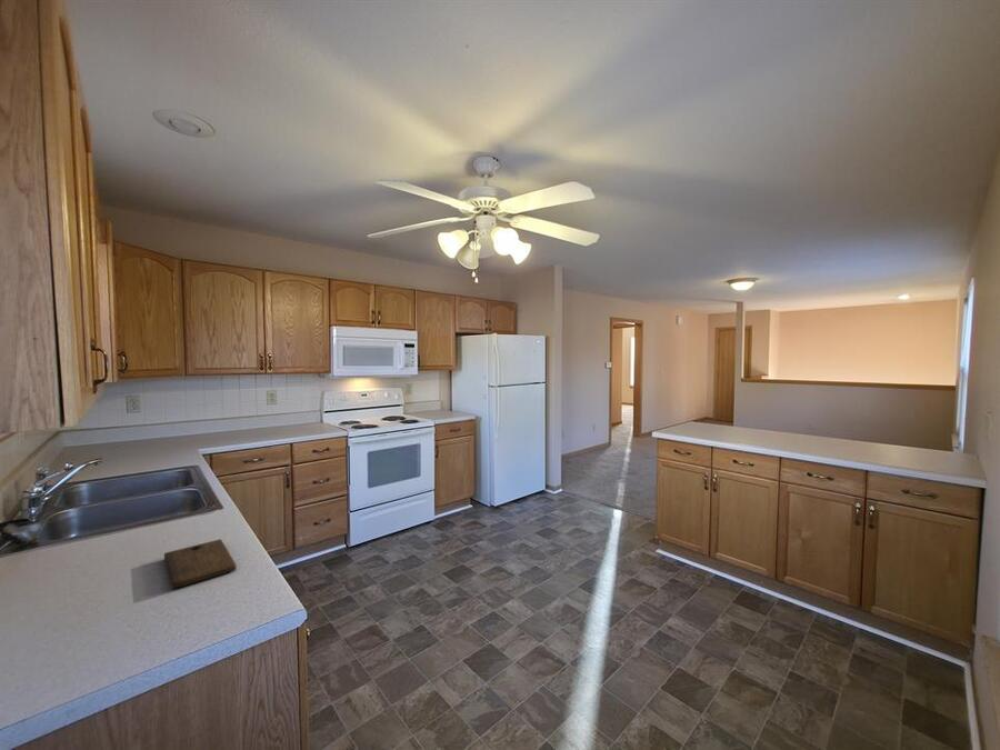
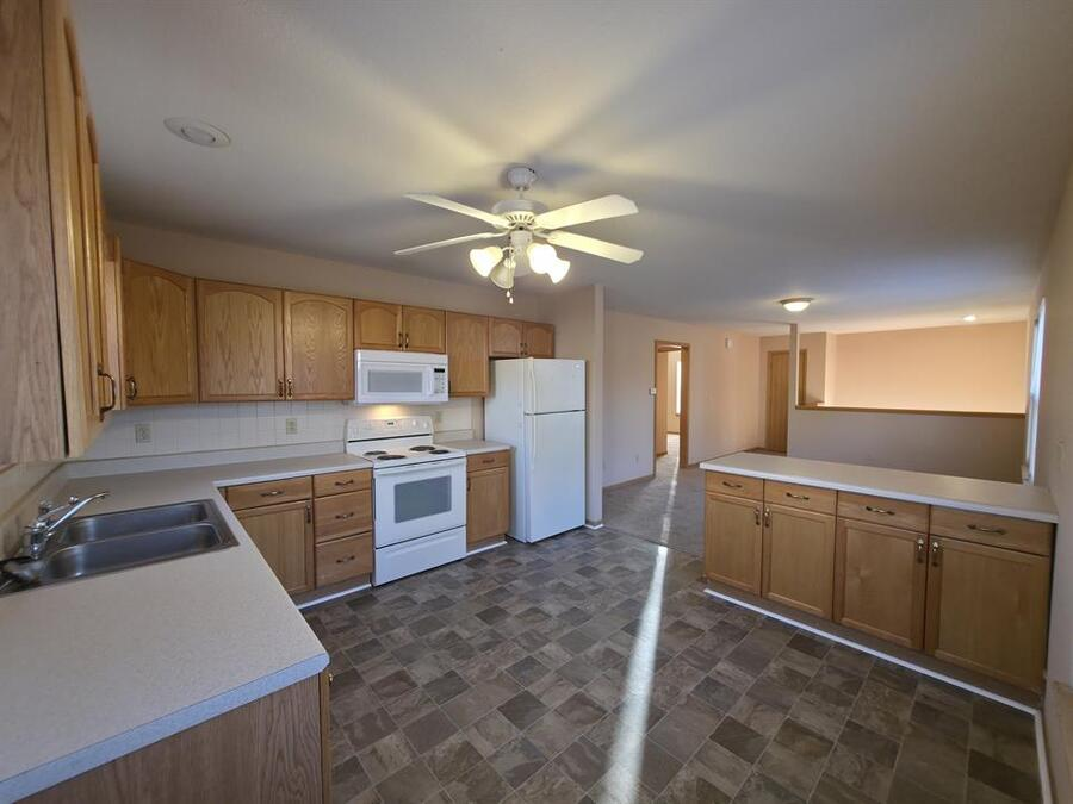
- cutting board (199, 561)
